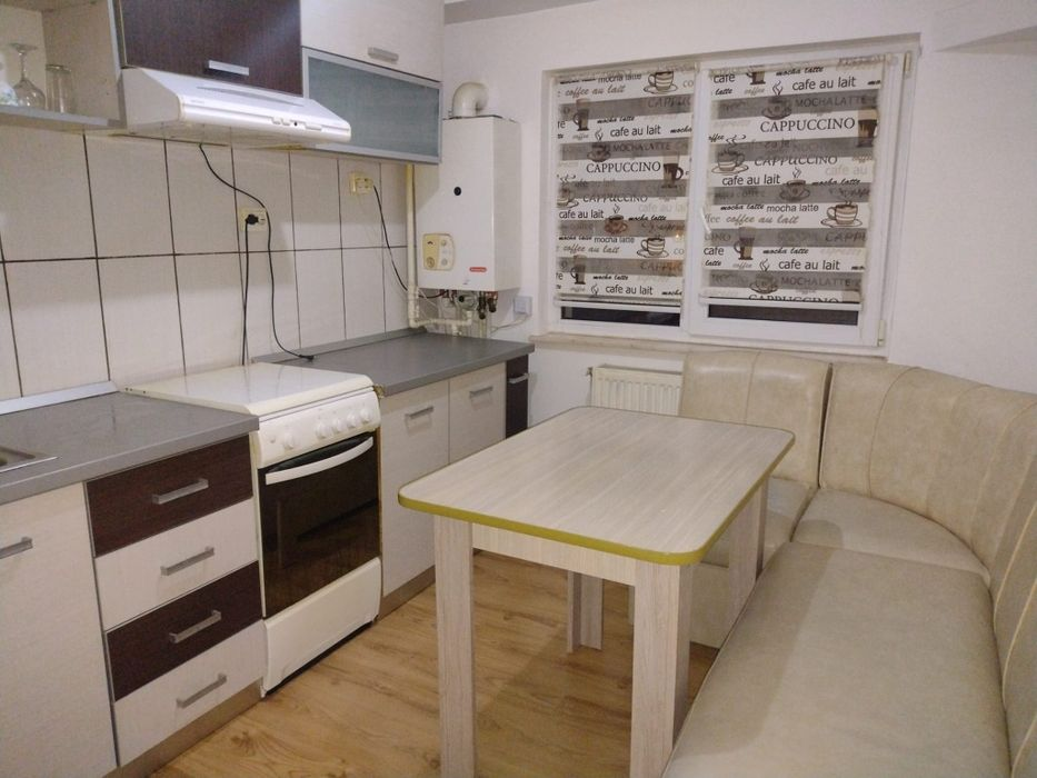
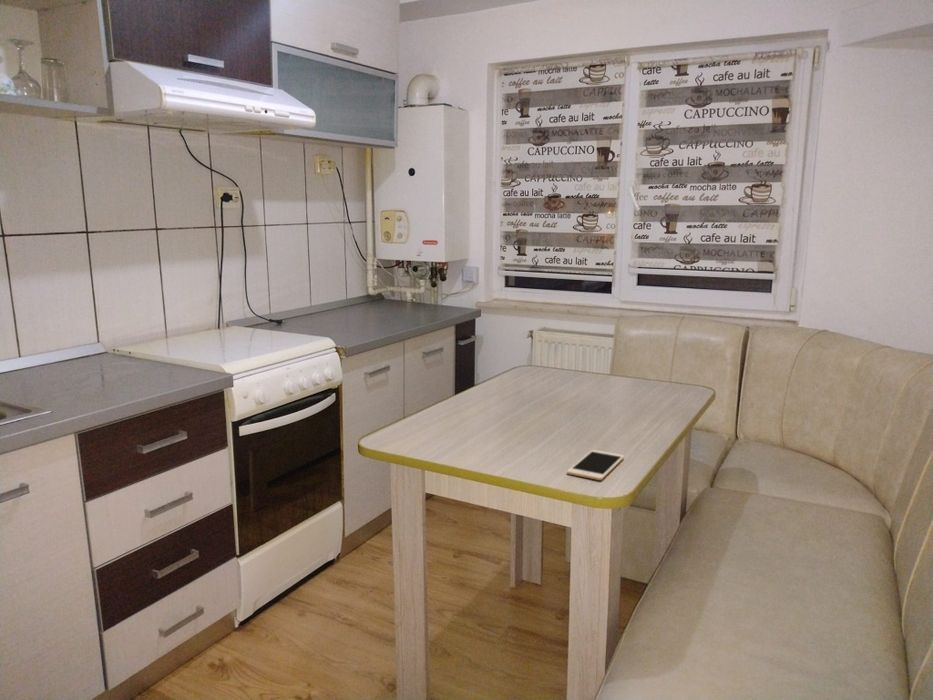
+ cell phone (596, 464)
